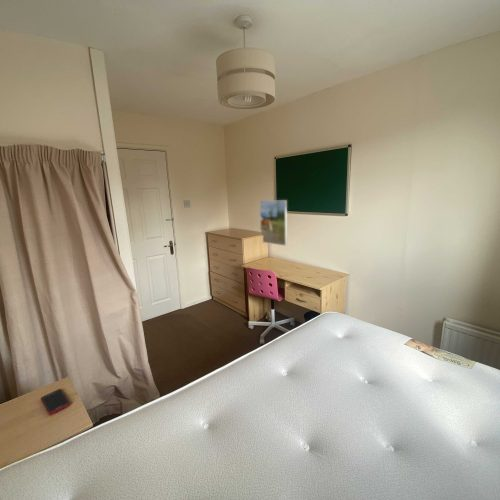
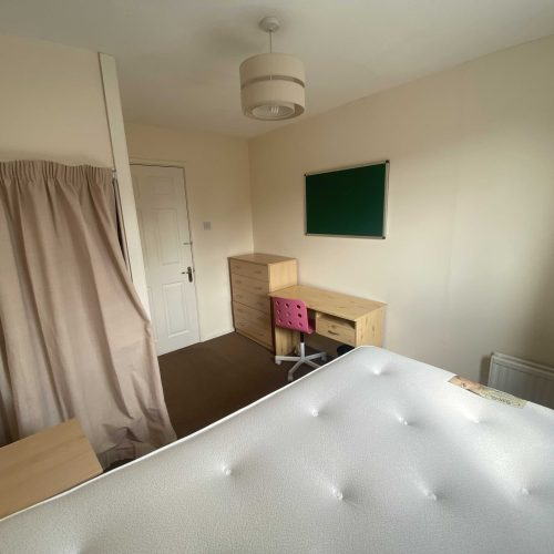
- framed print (273, 222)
- cell phone (55, 401)
